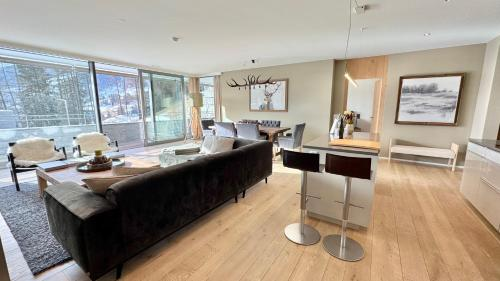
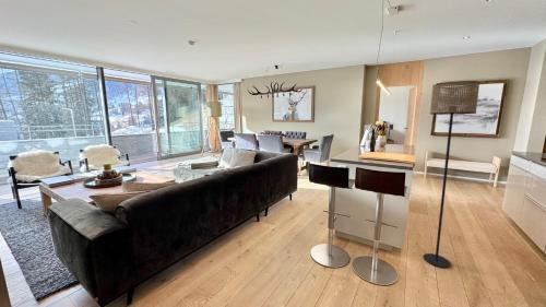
+ floor lamp (444, 176)
